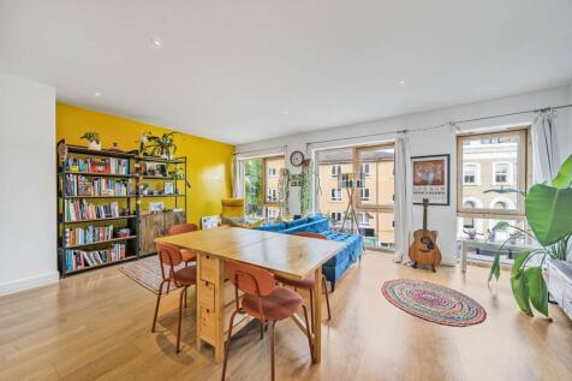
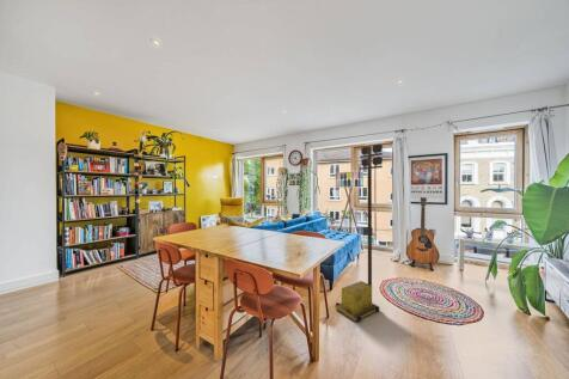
+ portable light tower (368, 227)
